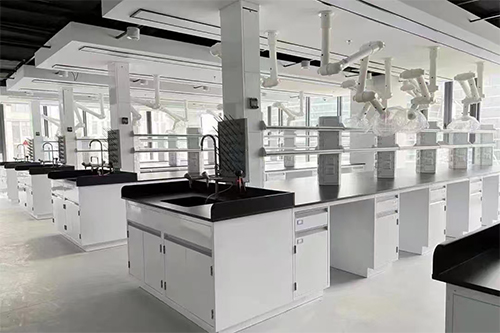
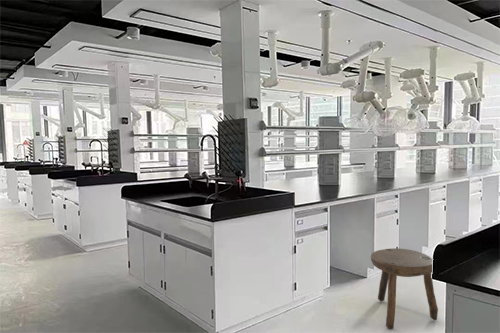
+ stool (395, 284)
